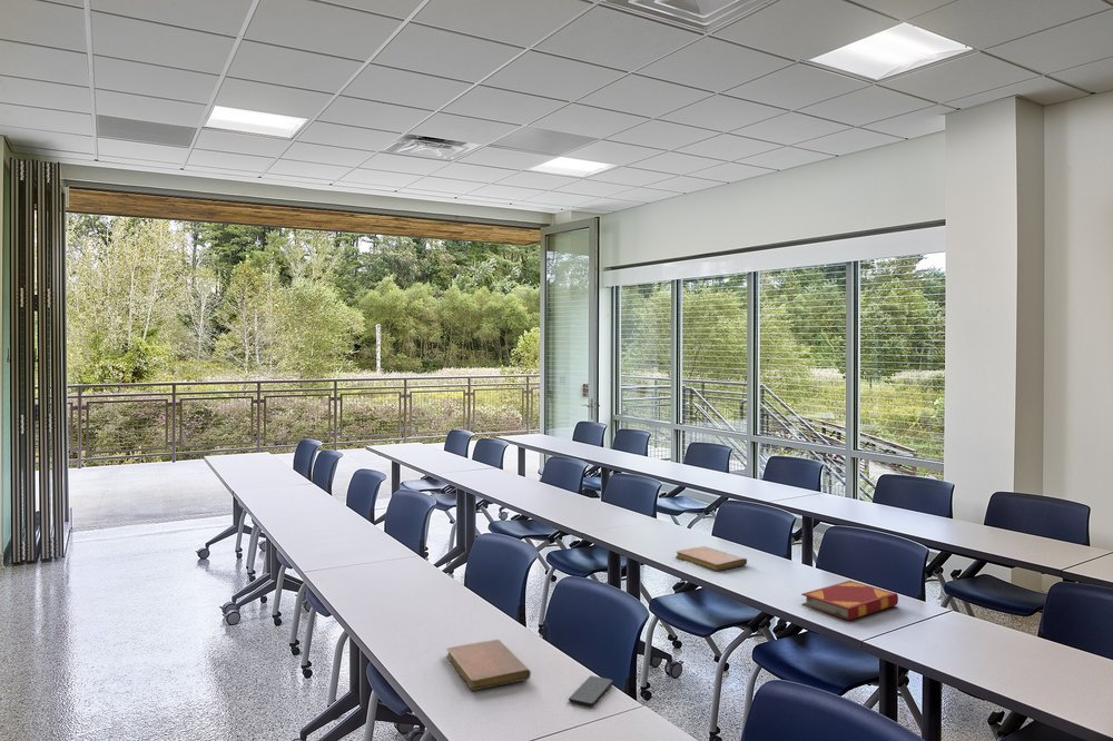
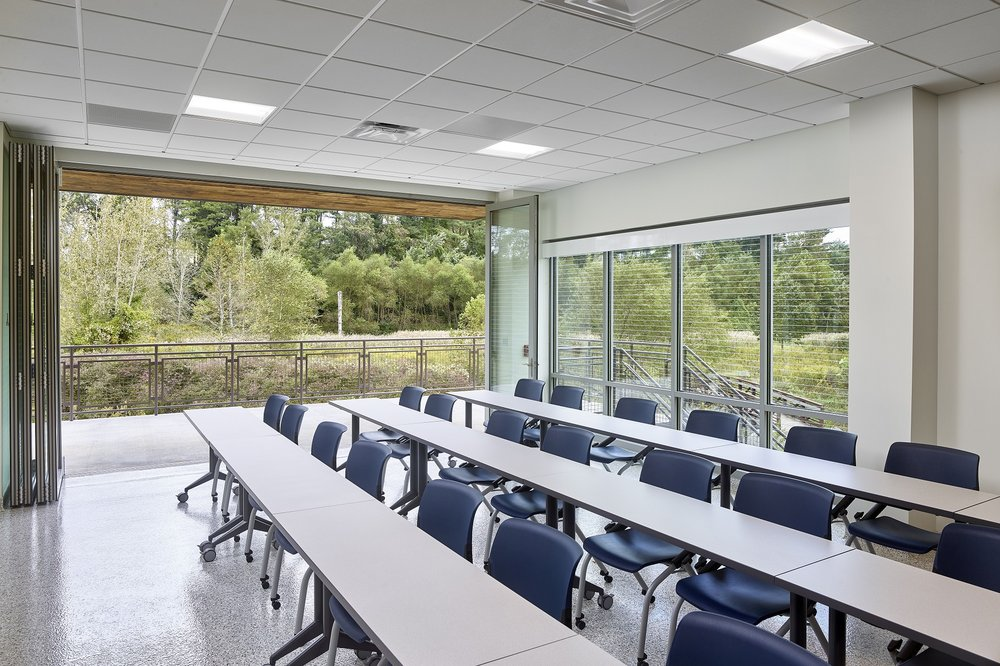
- smartphone (591, 690)
- notebook (486, 662)
- notebook (710, 557)
- hardback book (849, 599)
